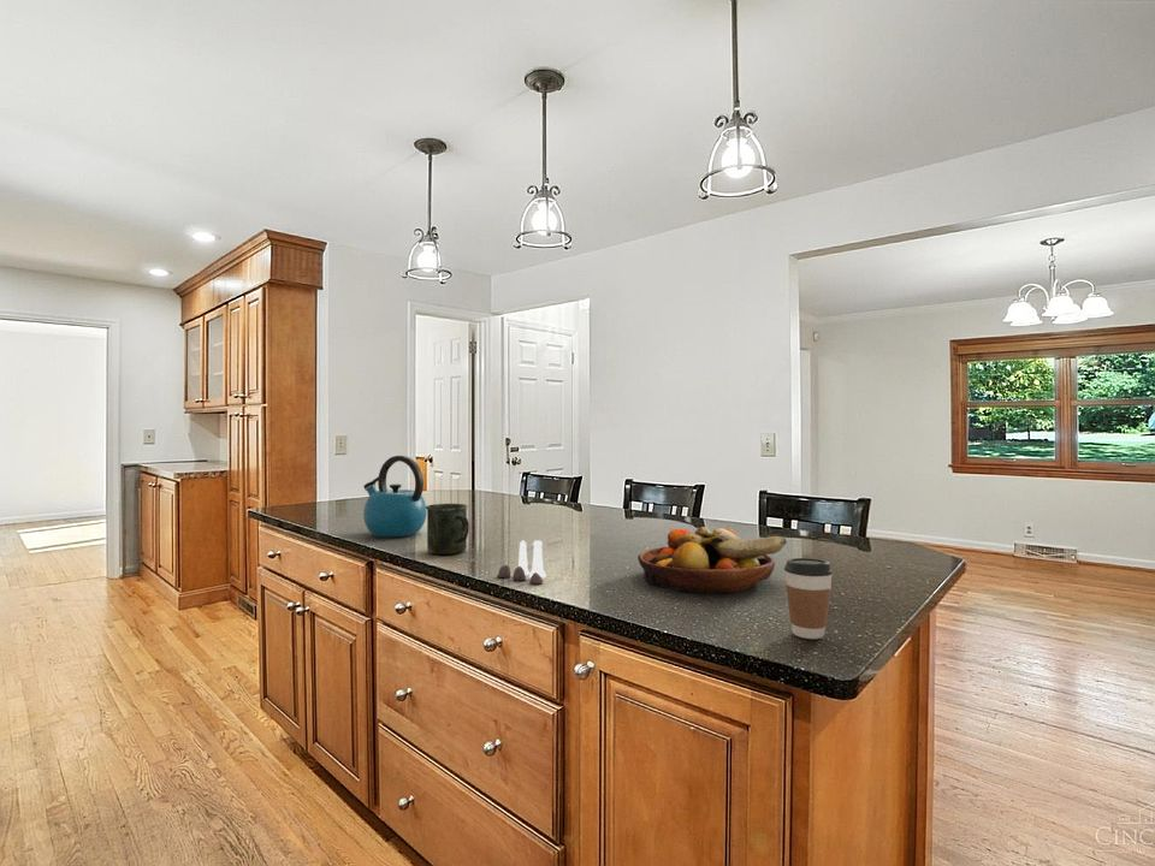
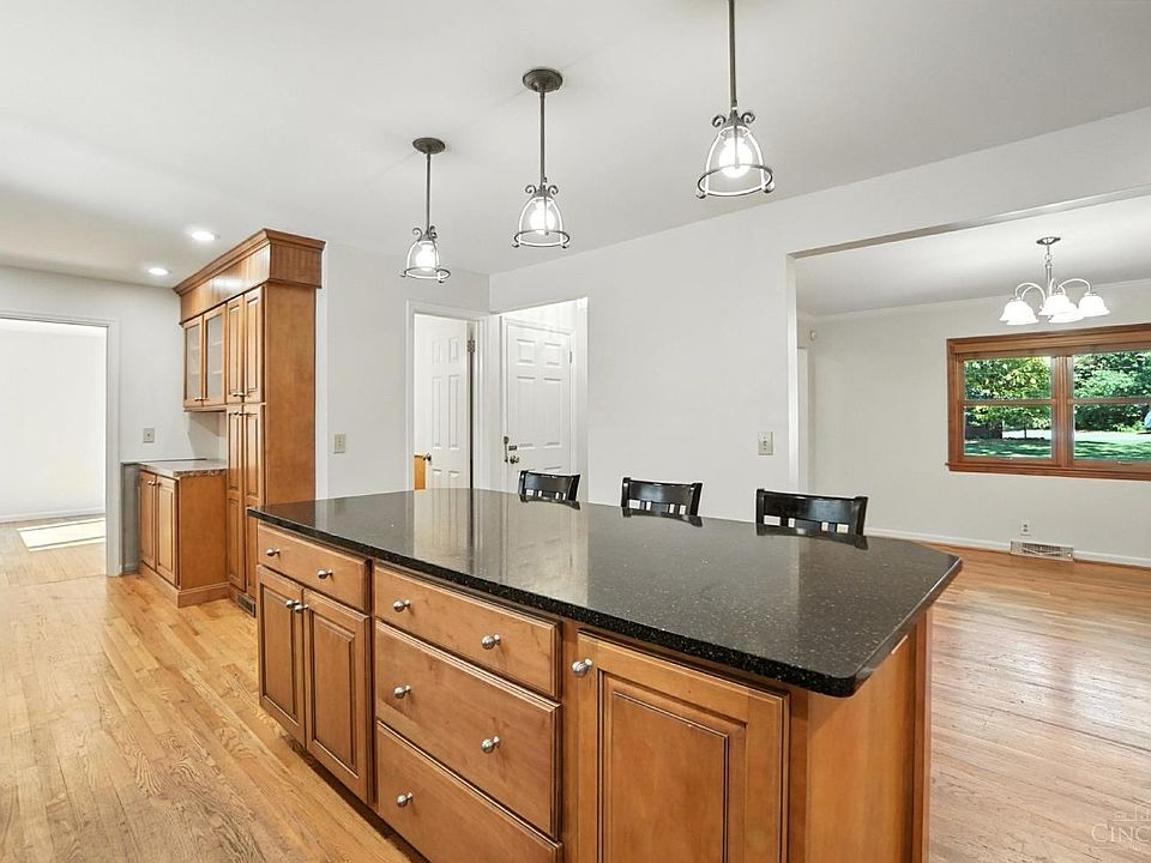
- salt and pepper shaker set (526, 559)
- kettle (392, 494)
- mug (450, 529)
- fruit bowl (706, 551)
- coffee cup (807, 597)
